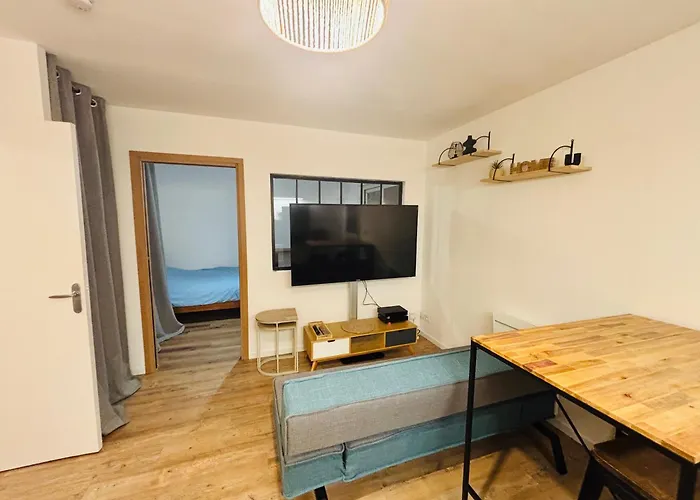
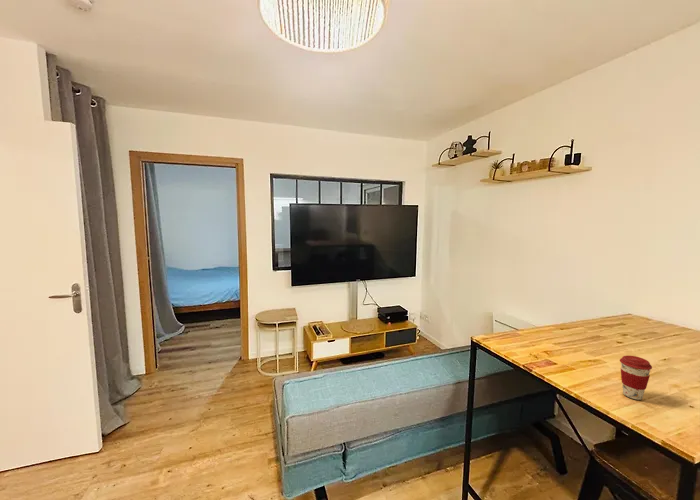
+ coffee cup (634, 377)
